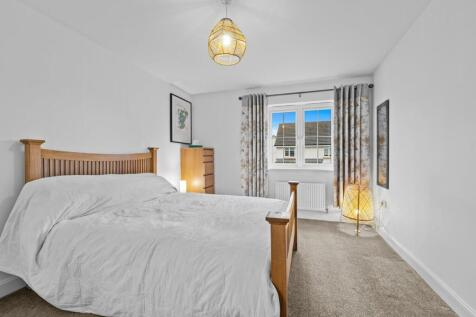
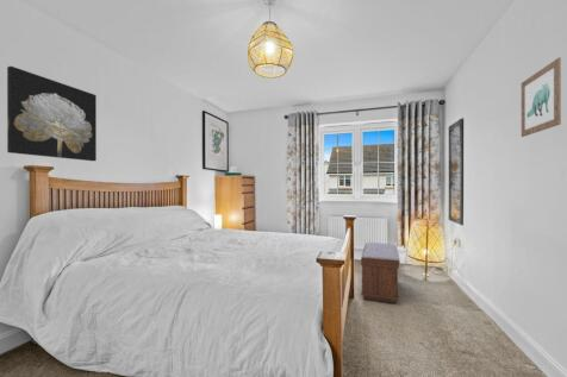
+ wall art (538, 101)
+ bench (380, 269)
+ wall art (57, 119)
